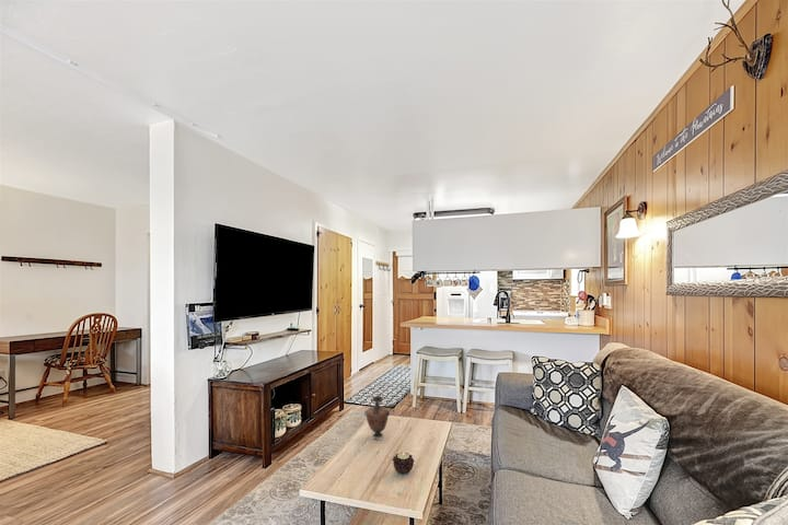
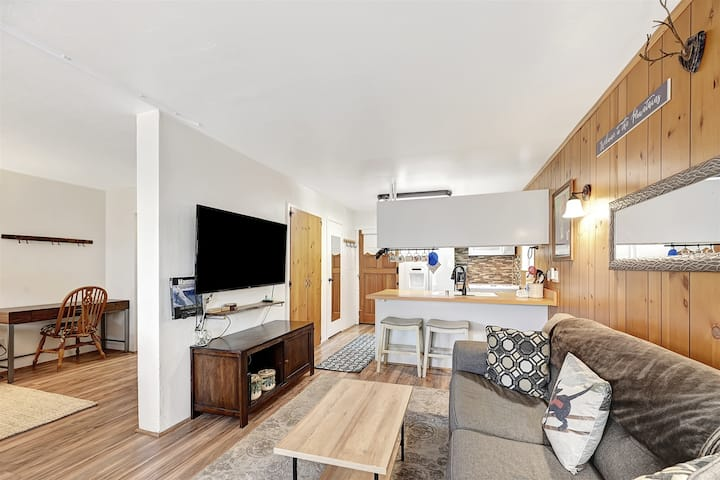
- candle (403, 462)
- vase (378, 415)
